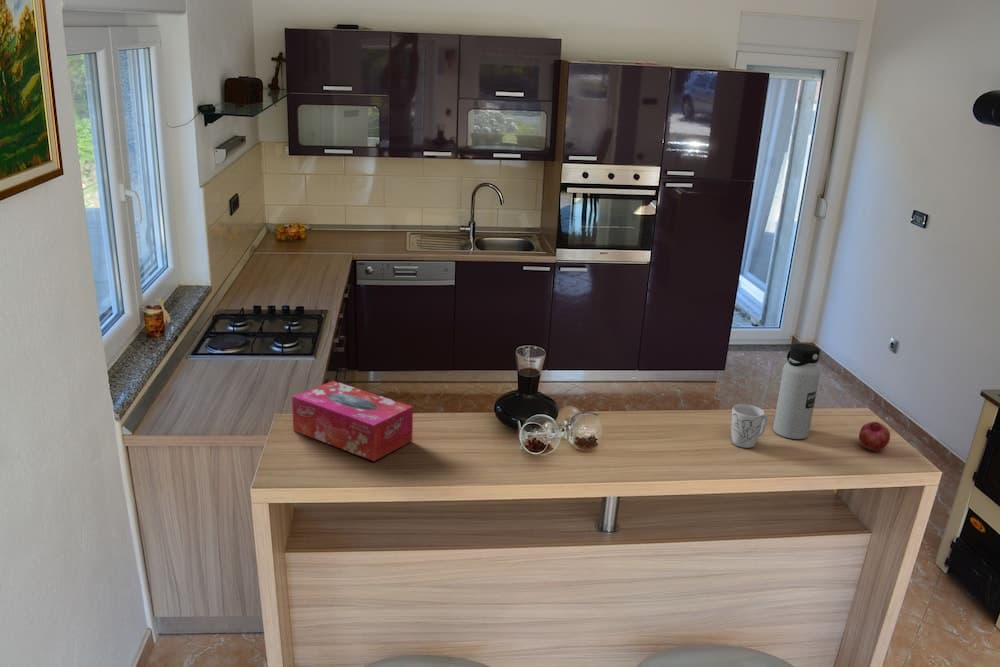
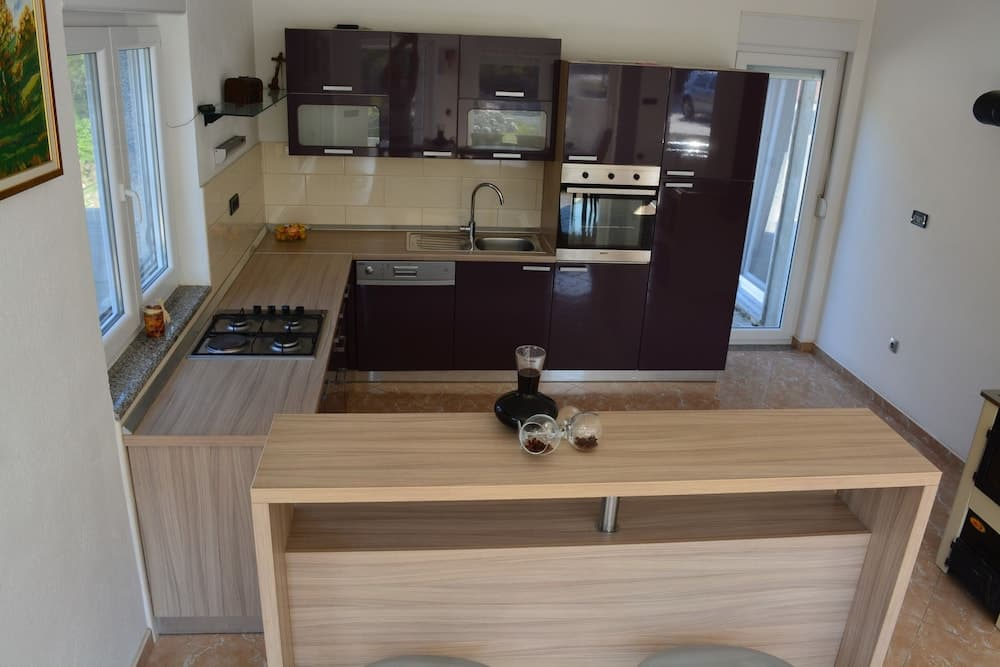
- tissue box (352, 418)
- mug (750, 426)
- fruit (874, 434)
- water bottle (798, 390)
